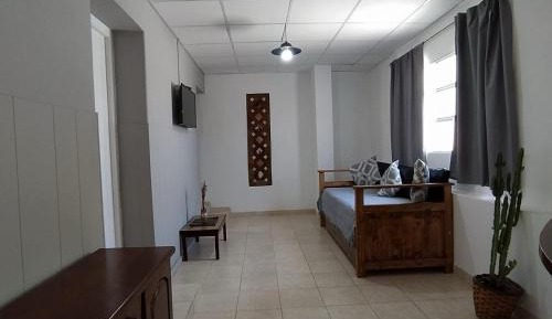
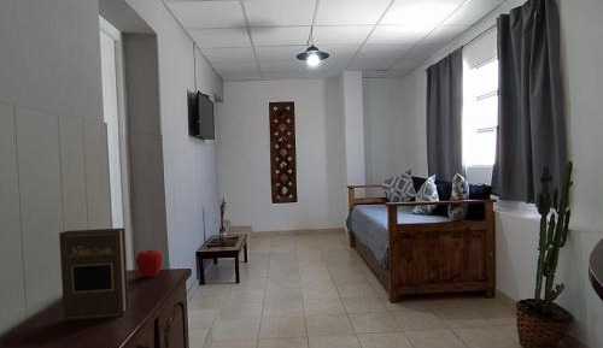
+ apple (148, 261)
+ book (93, 273)
